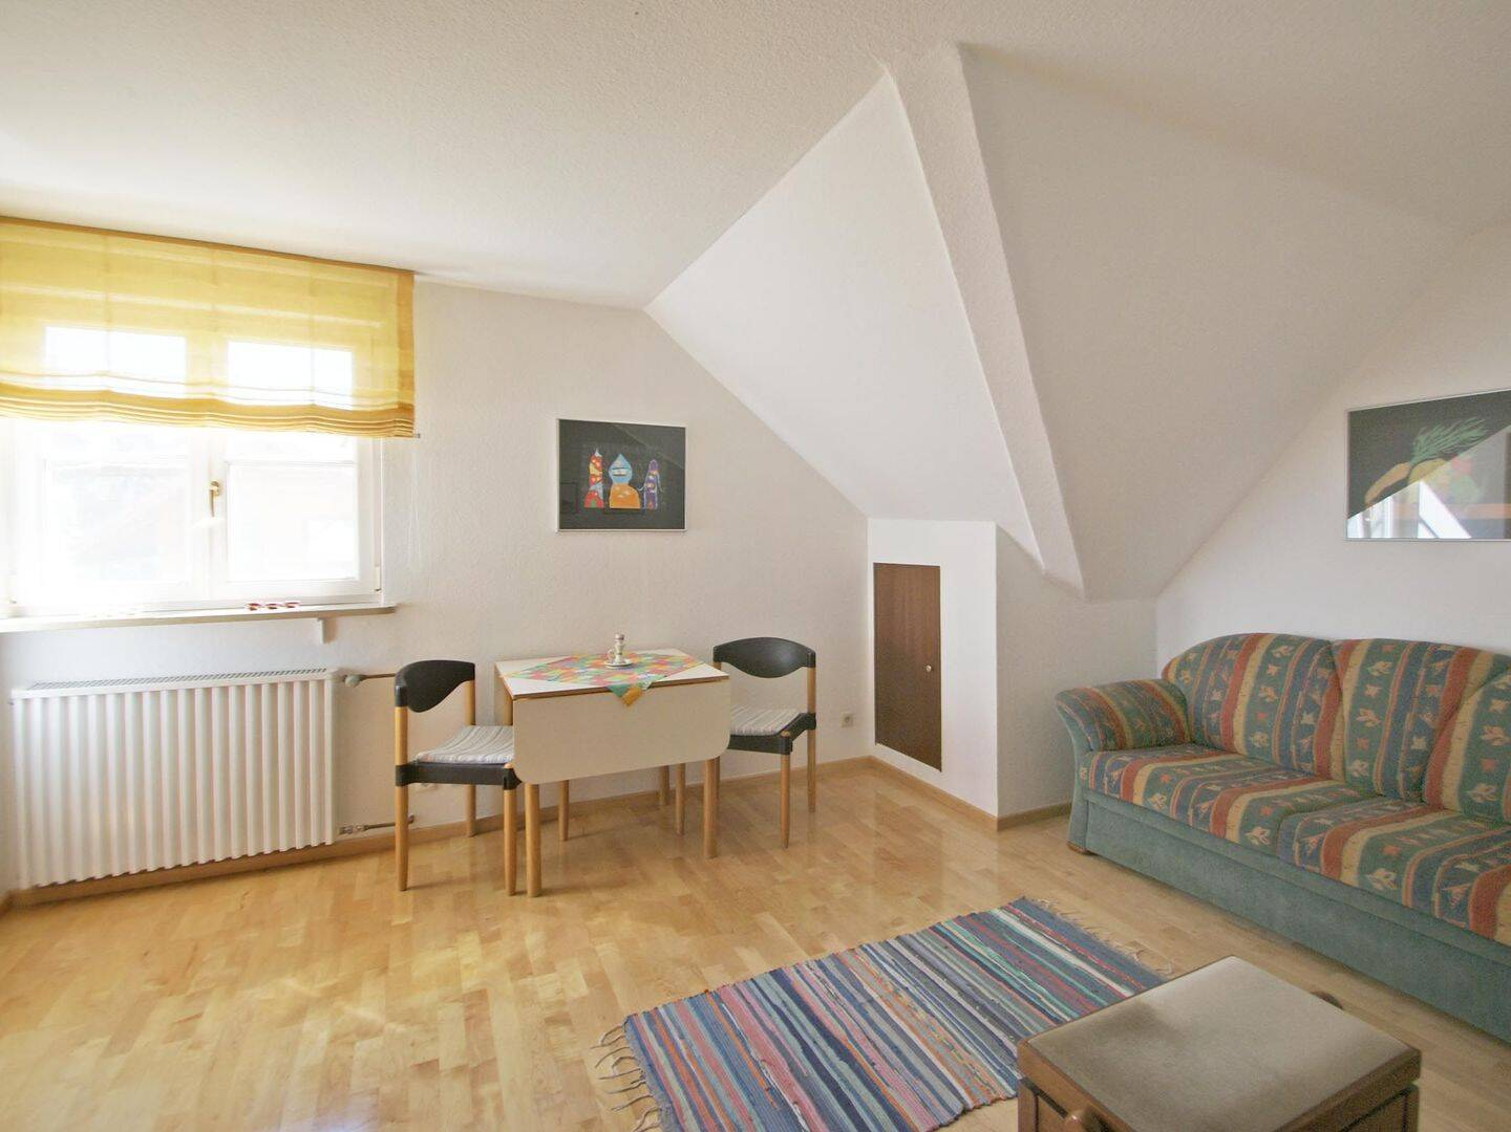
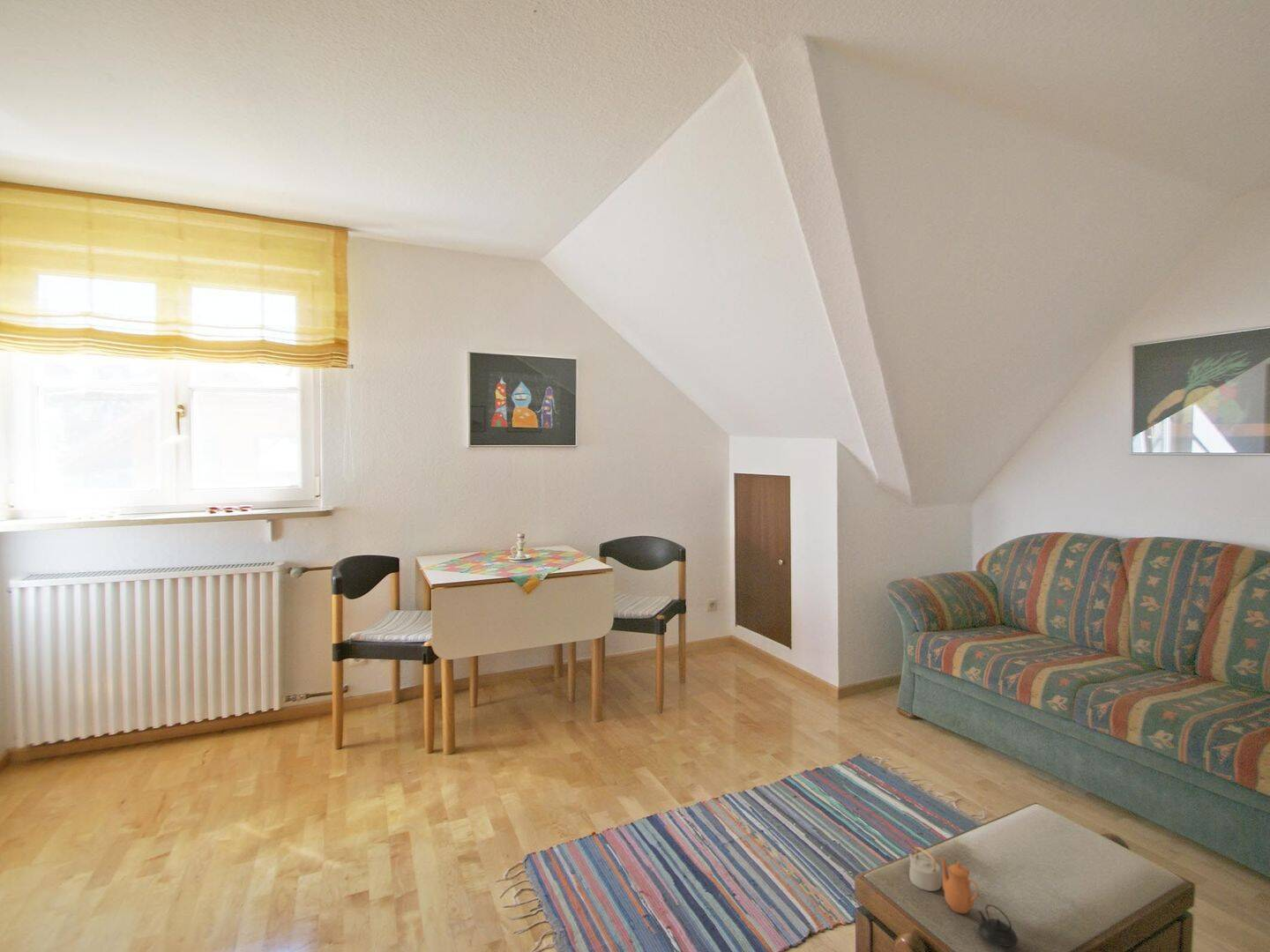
+ teapot (956, 883)
